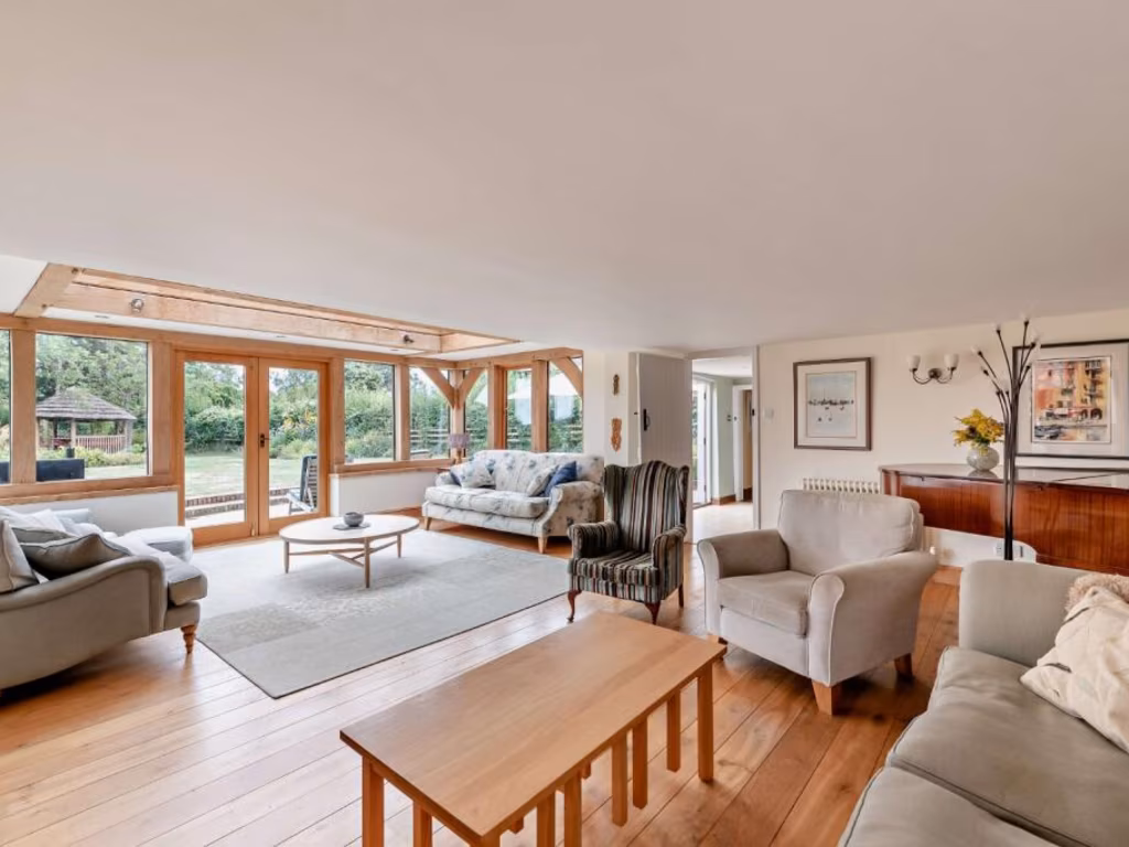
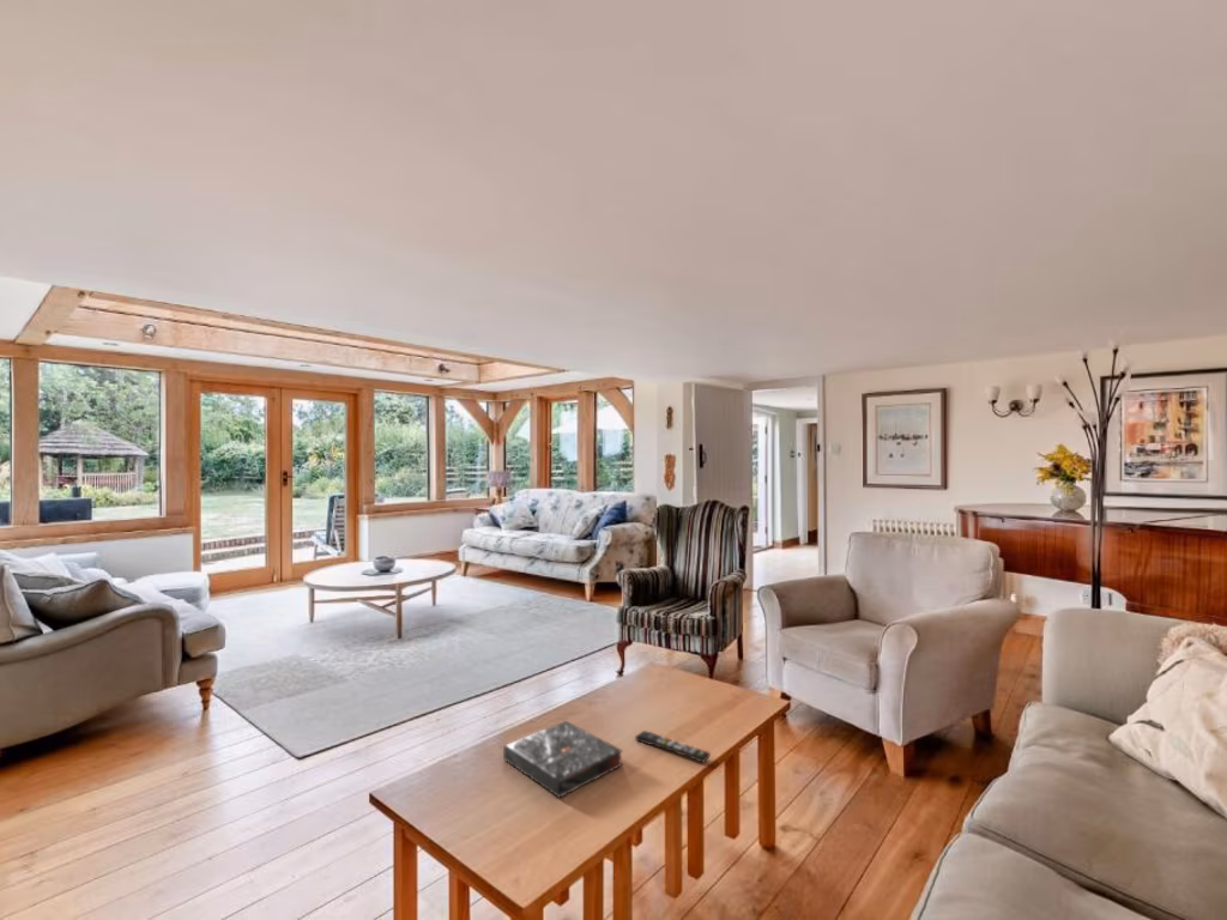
+ remote control (671, 745)
+ book (562, 755)
